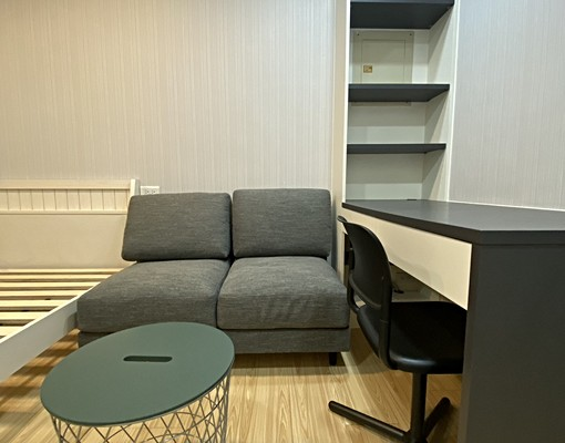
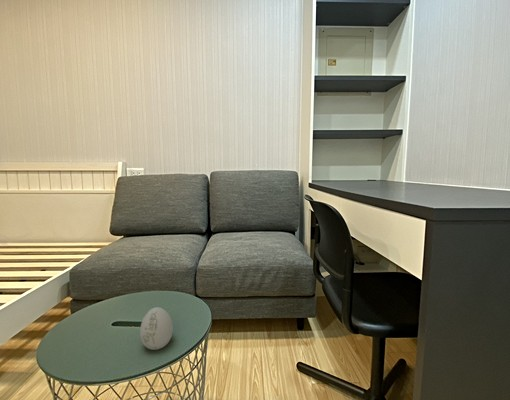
+ decorative egg (156, 326)
